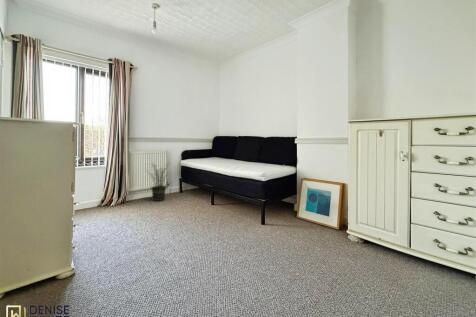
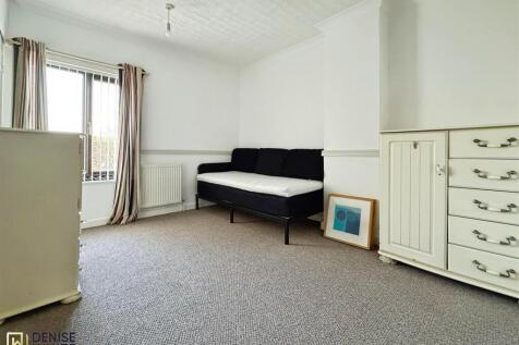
- potted plant (158, 180)
